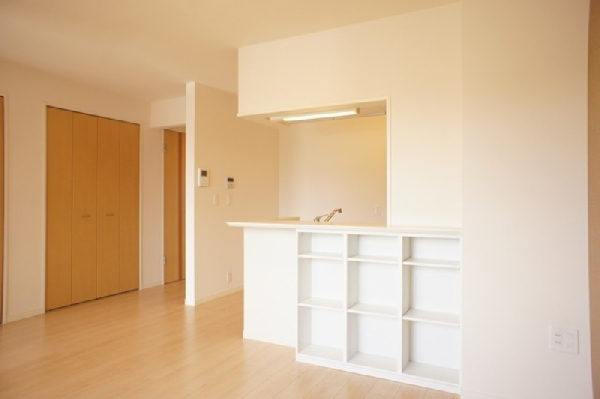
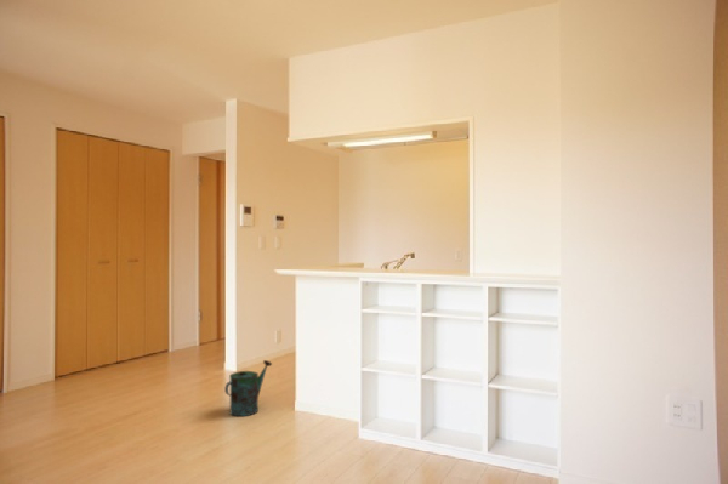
+ watering can (249, 387)
